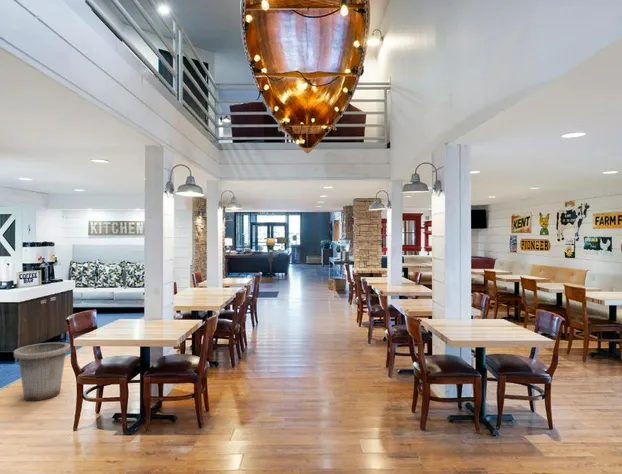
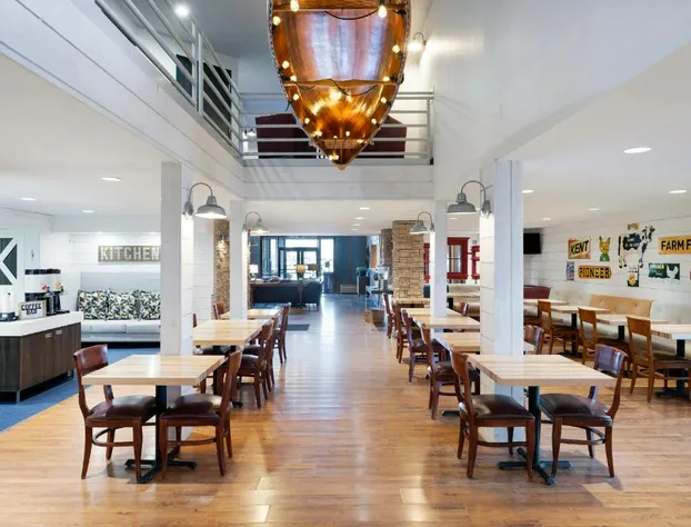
- trash can (42, 371)
